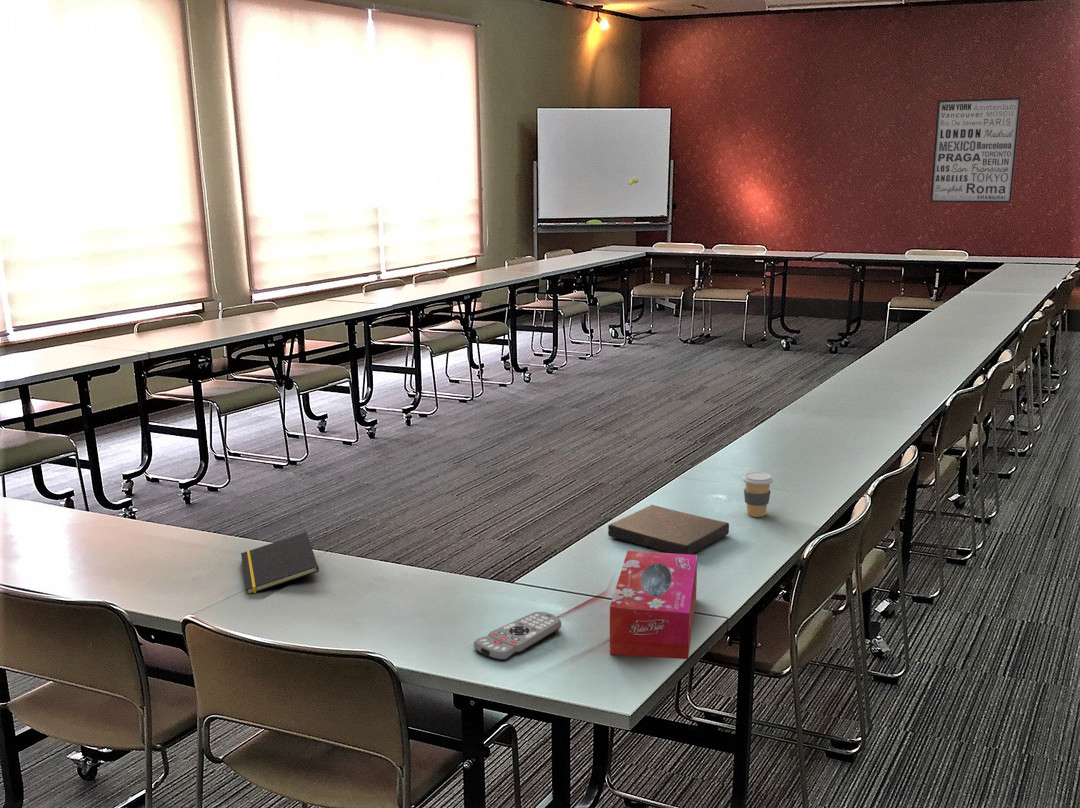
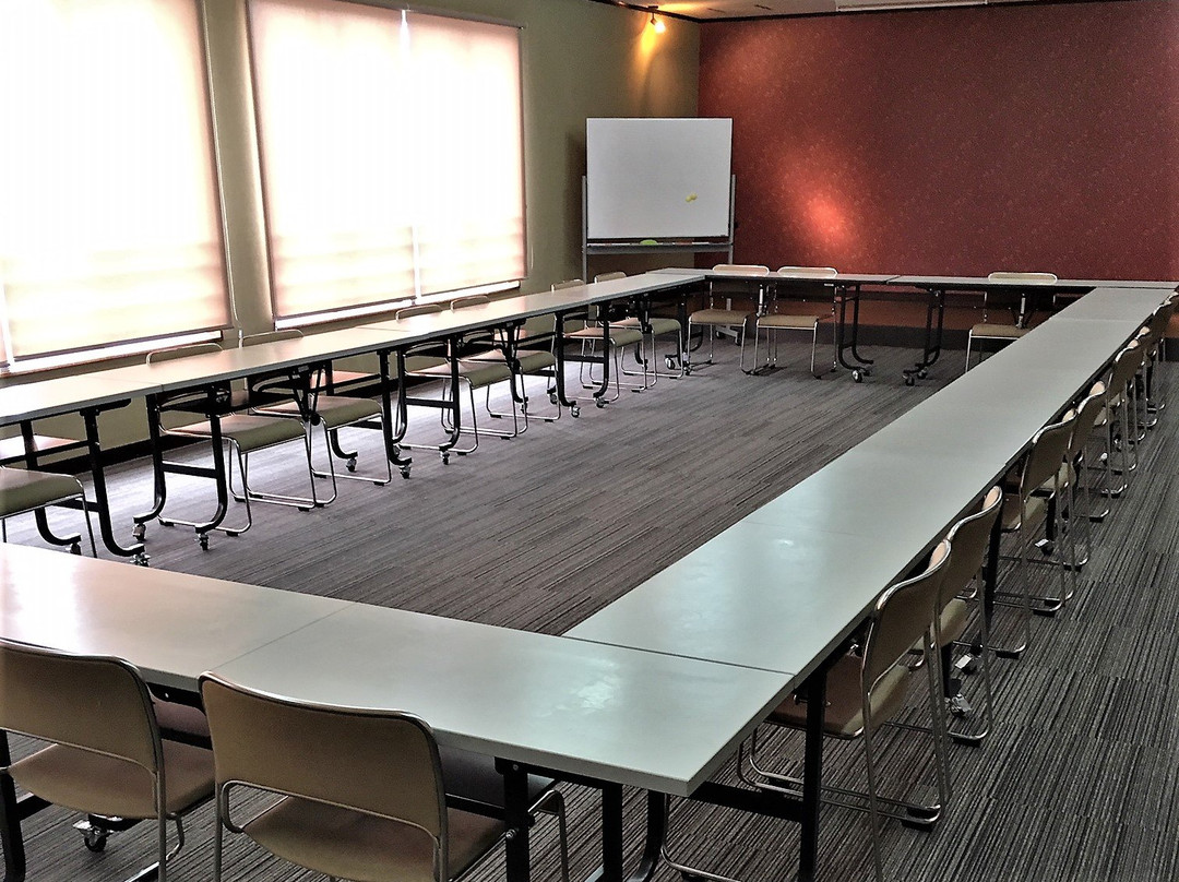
- tissue box (655, 601)
- remote control (520, 634)
- notepad (278, 562)
- coffee cup (757, 494)
- book (668, 529)
- wall art (974, 151)
